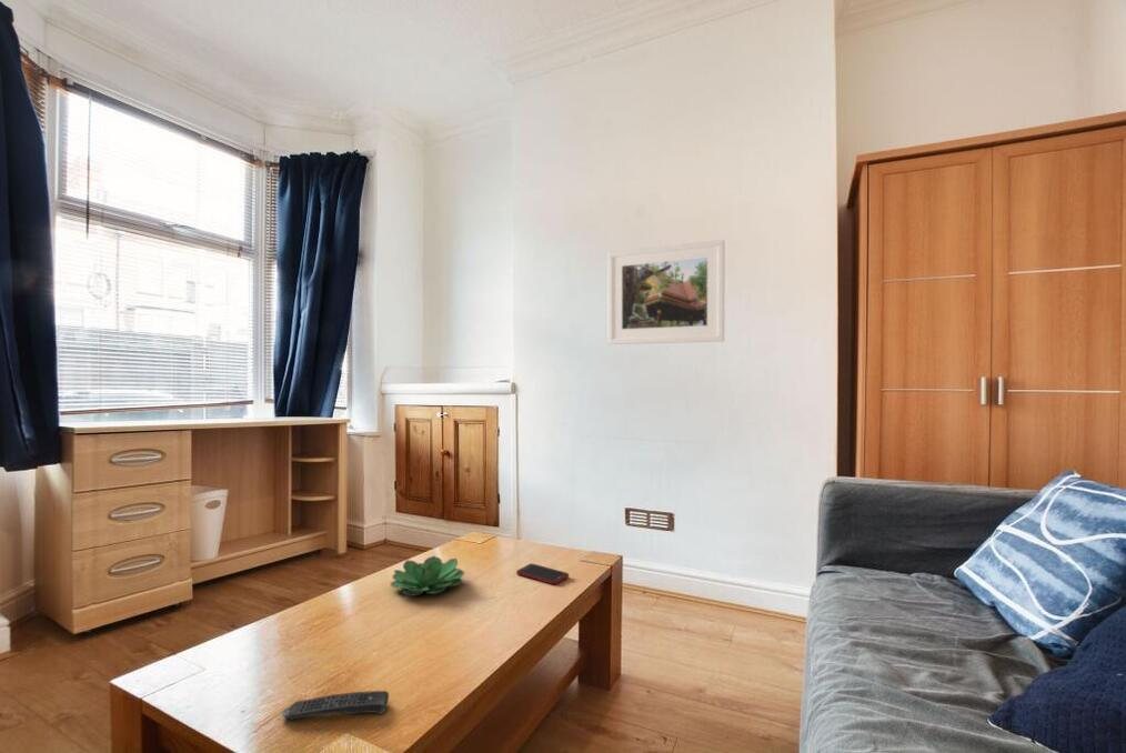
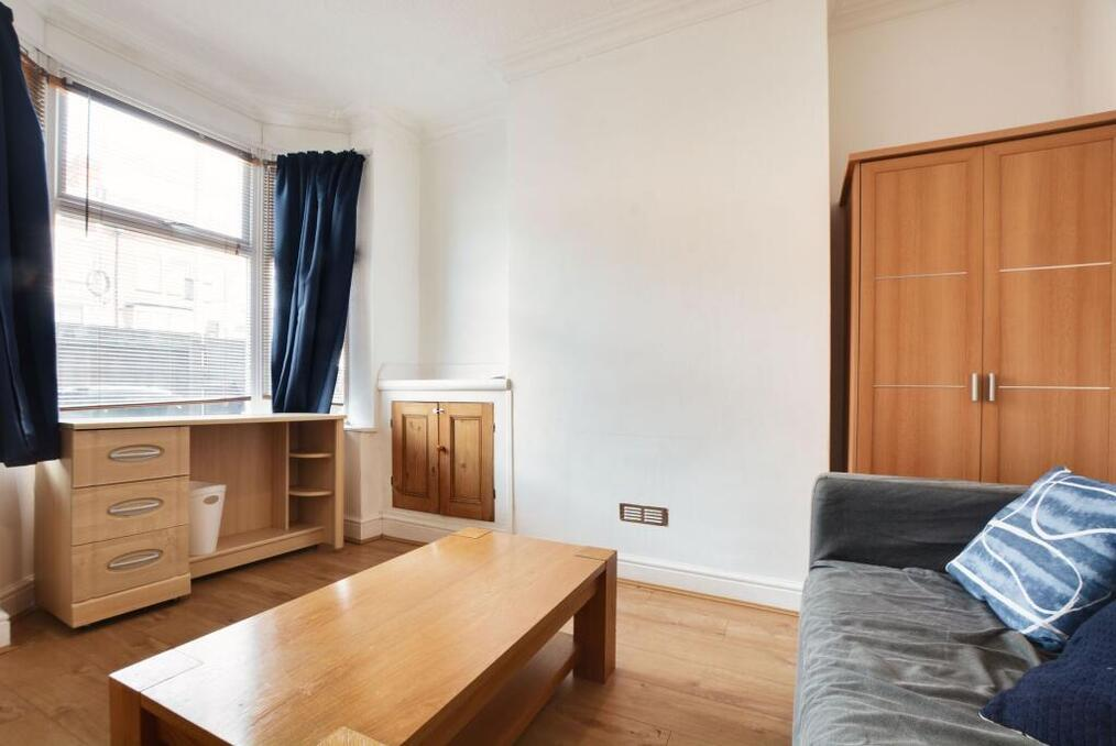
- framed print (663, 294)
- succulent plant (428, 574)
- remote control (335, 705)
- cell phone (542, 573)
